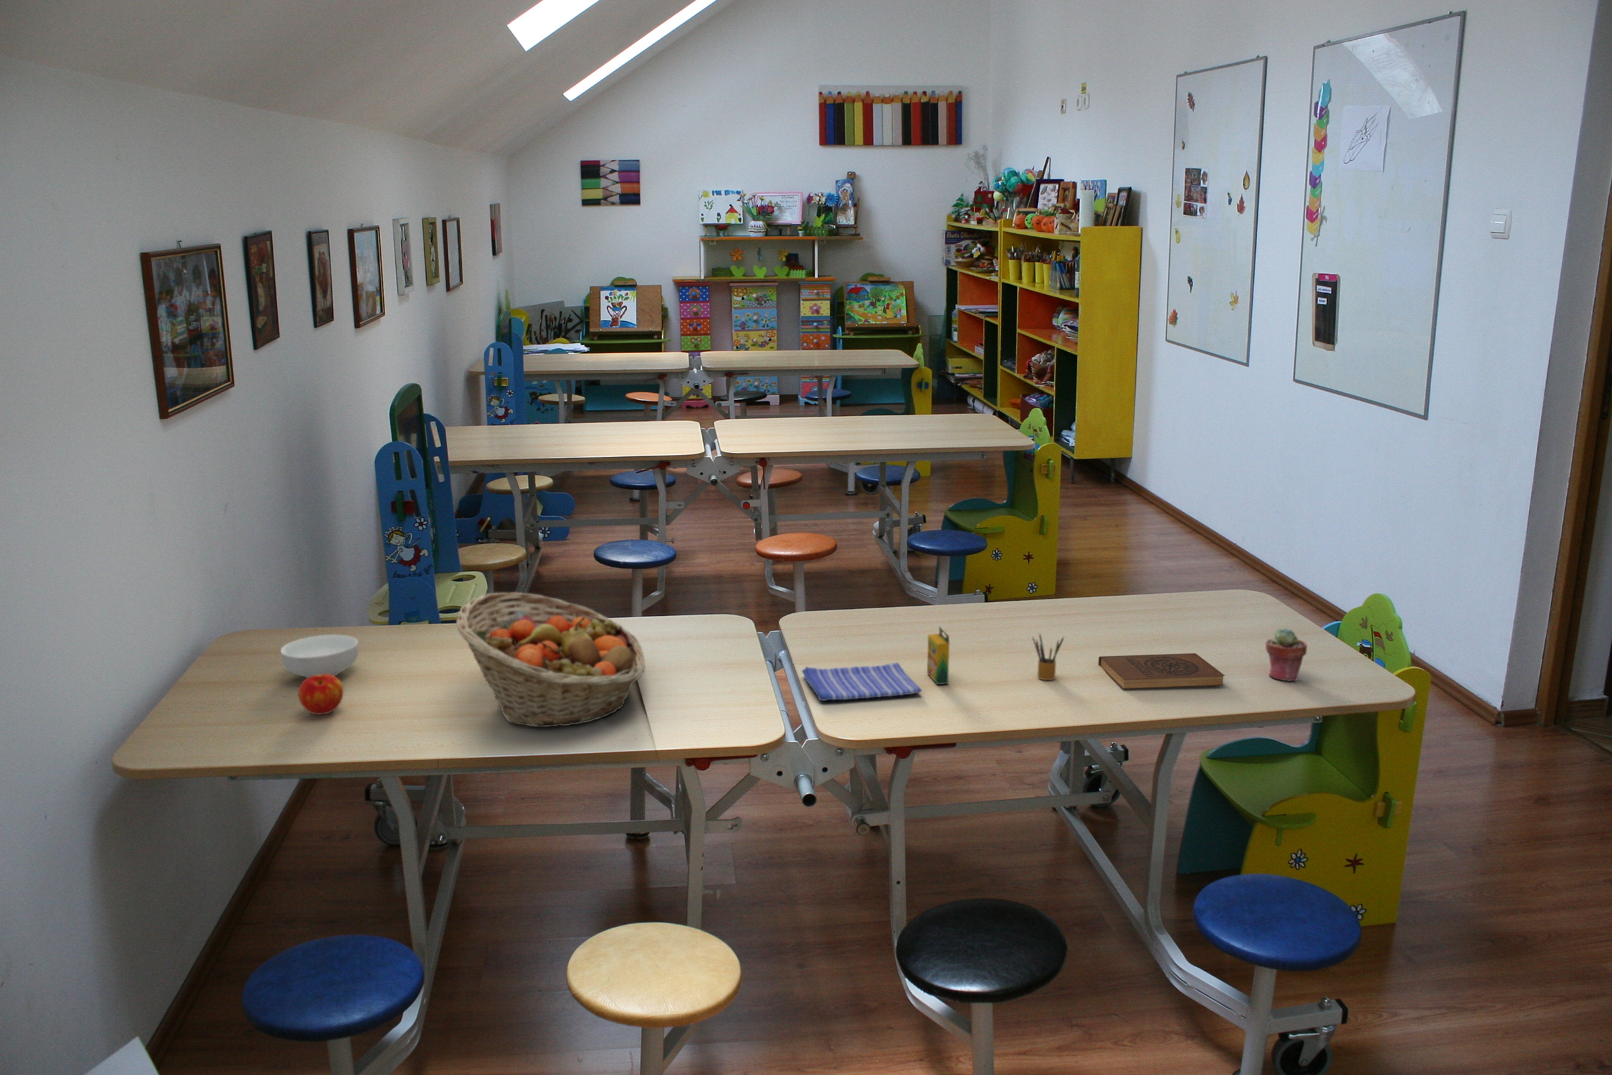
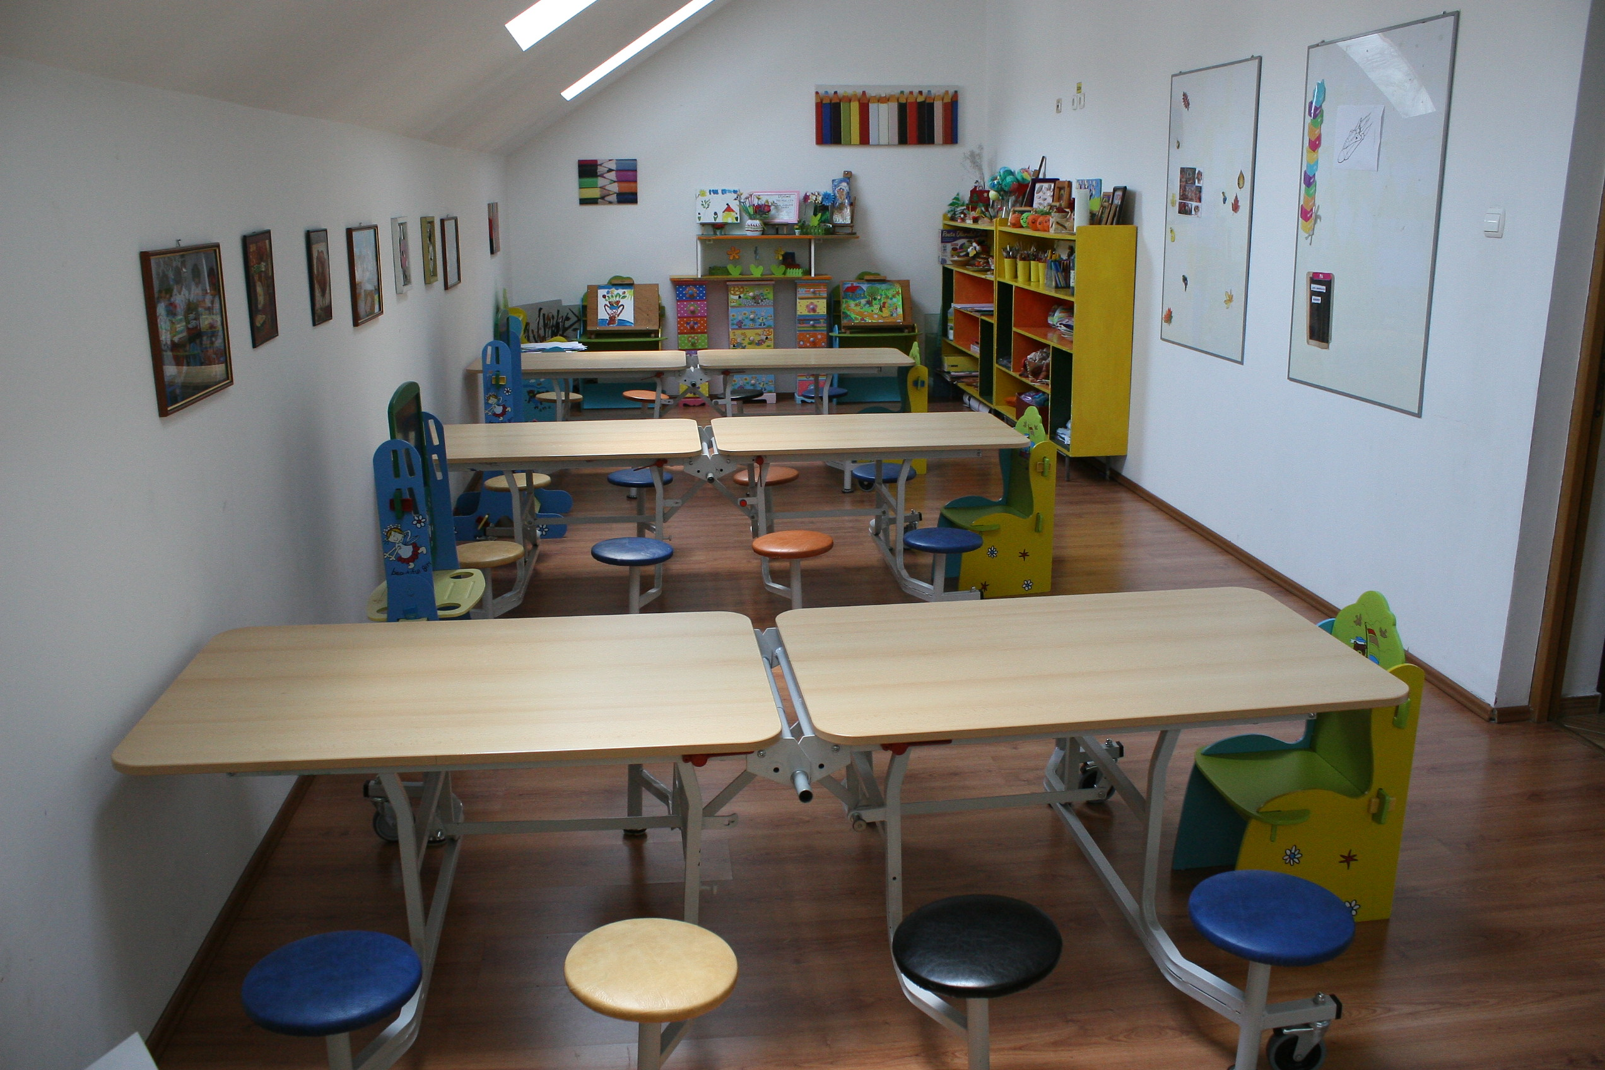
- potted succulent (1286, 653)
- fruit basket (553, 653)
- pencil box (1048, 657)
- cereal bowl (320, 659)
- dish towel (860, 679)
- crayon box (938, 655)
- apple (321, 695)
- book (1160, 669)
